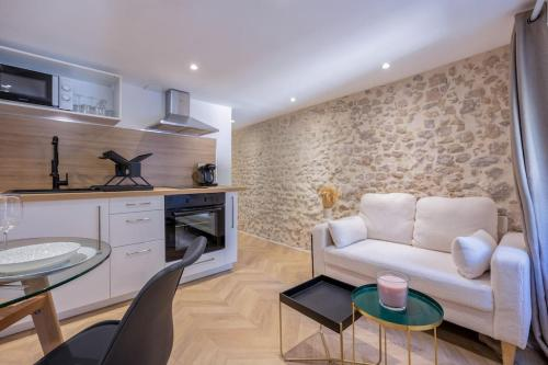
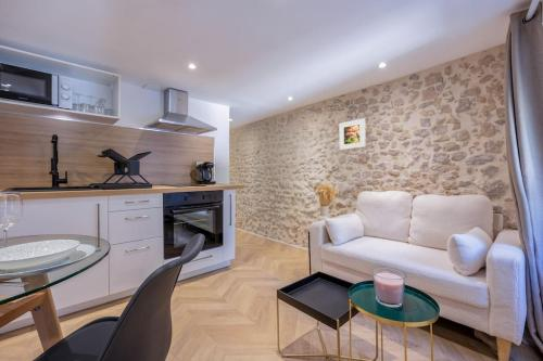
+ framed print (352, 134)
